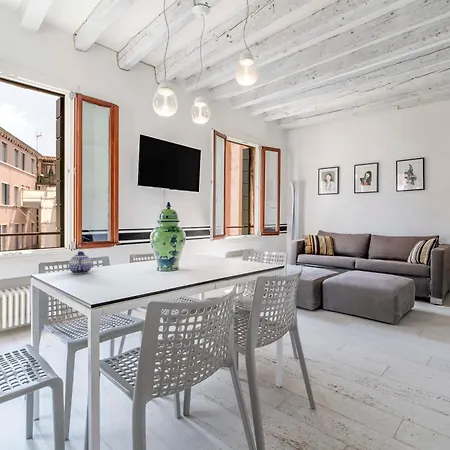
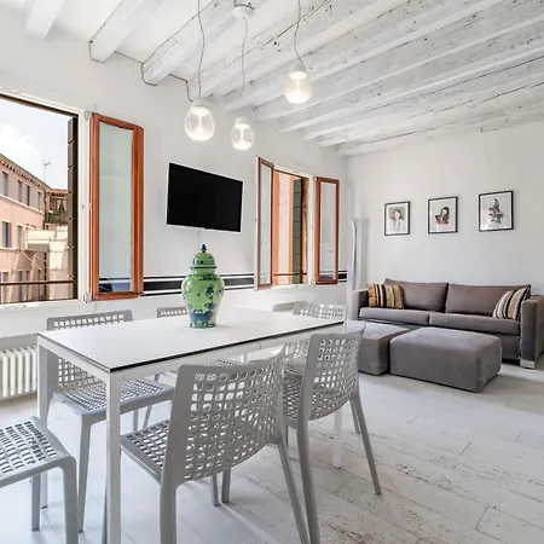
- teapot (80, 262)
